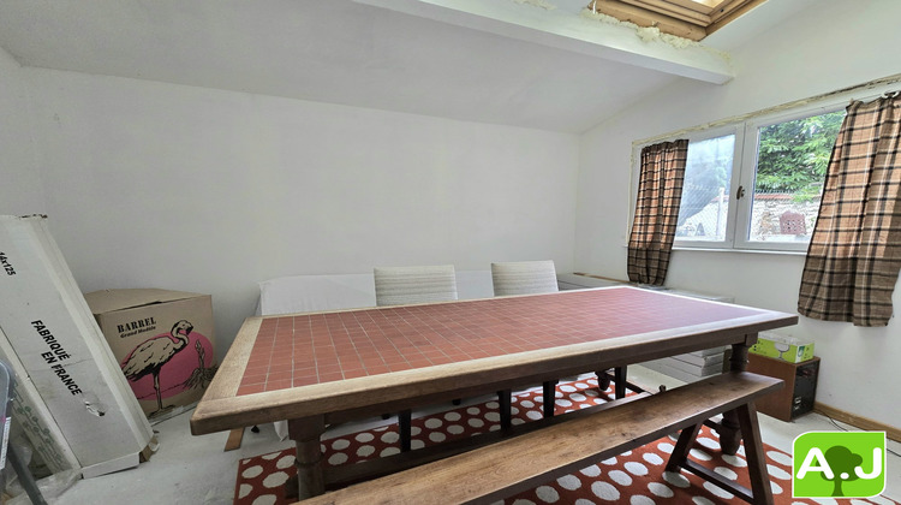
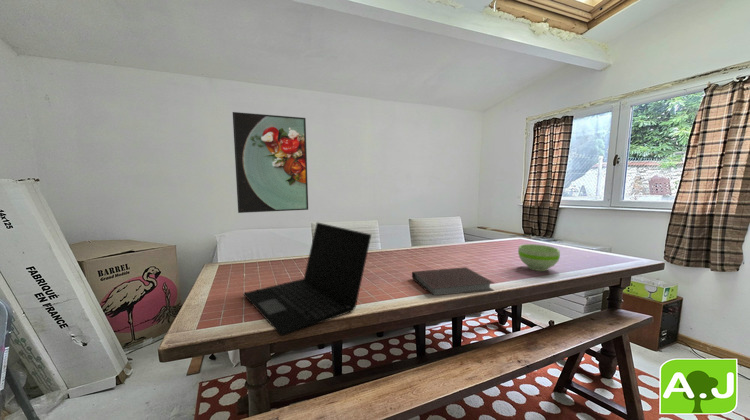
+ bowl (538, 258)
+ notebook (450, 280)
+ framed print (272, 164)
+ laptop (306, 267)
